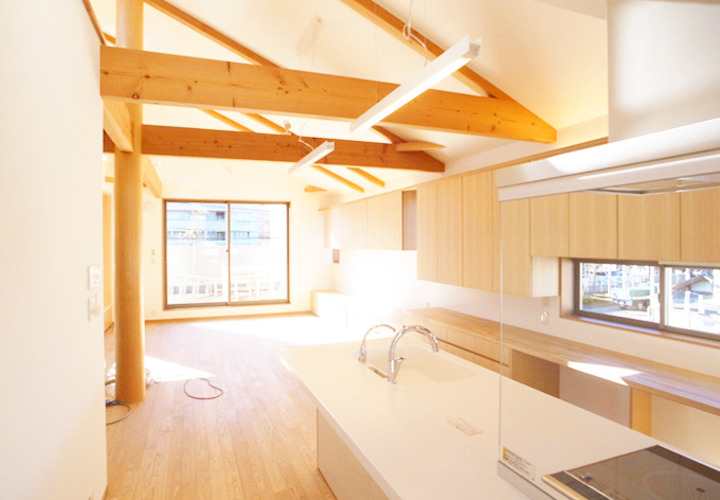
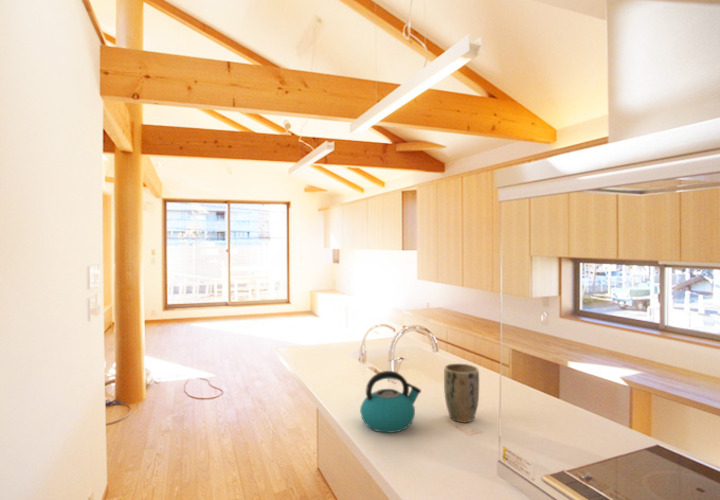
+ plant pot (461, 392)
+ kettle (391, 397)
